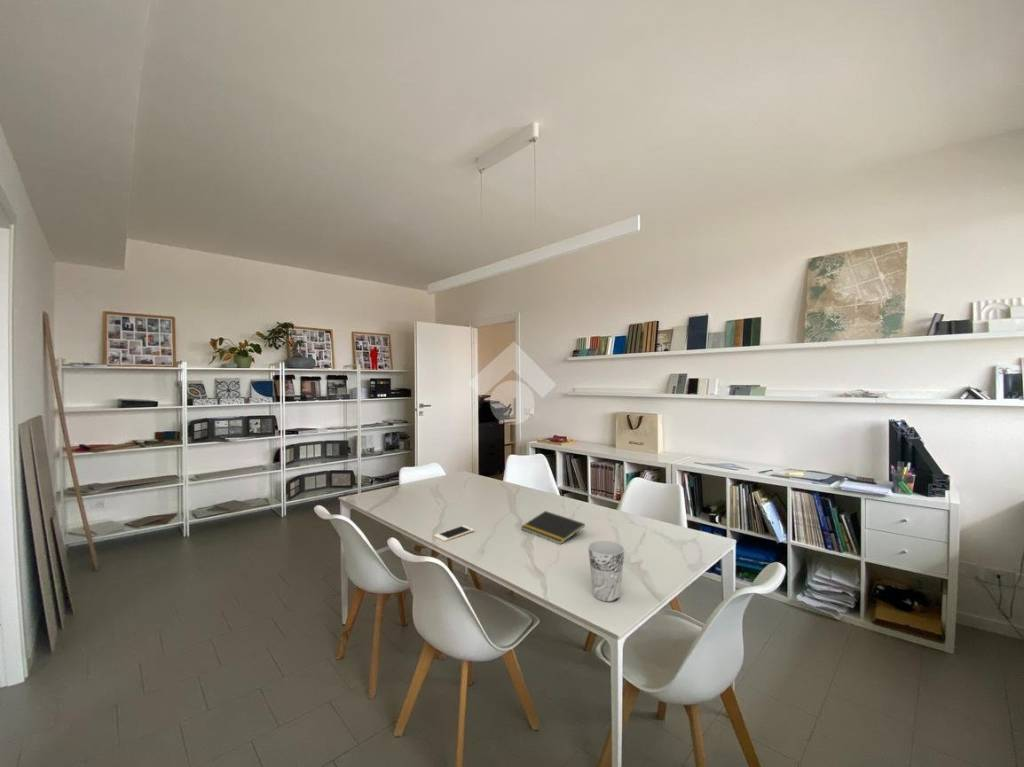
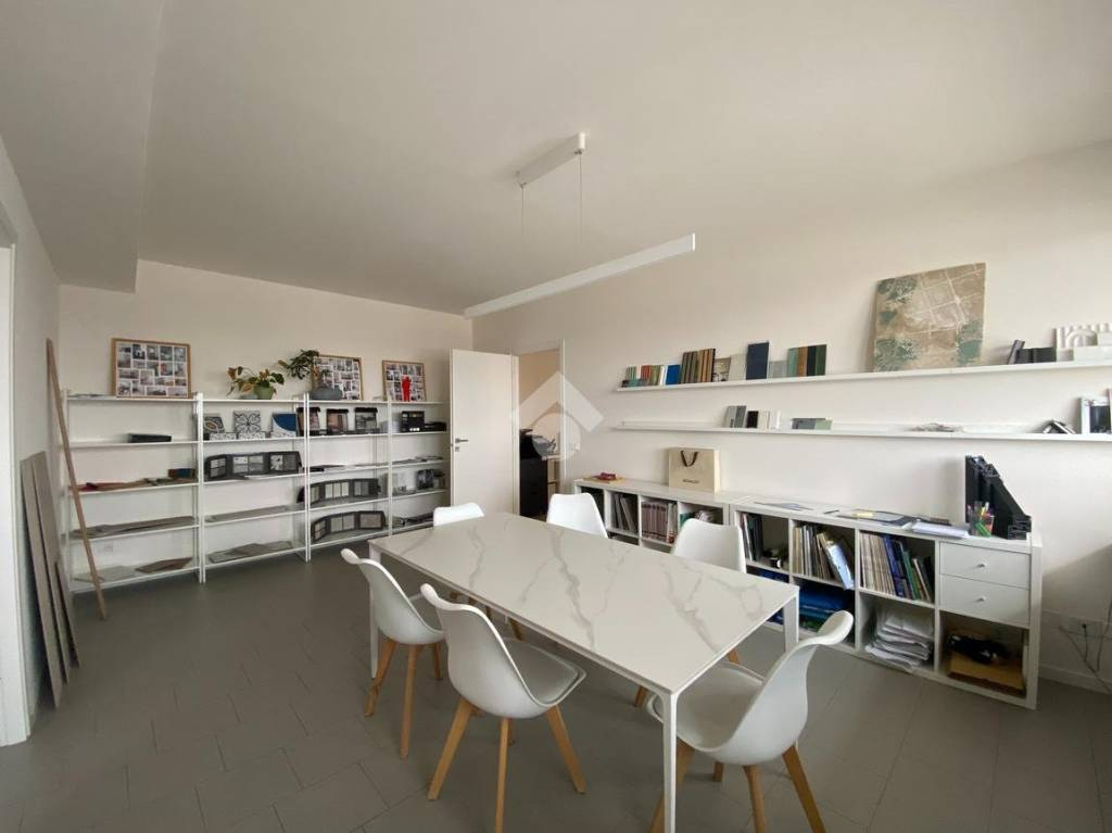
- notepad (552, 526)
- cup (606, 571)
- cell phone (454, 532)
